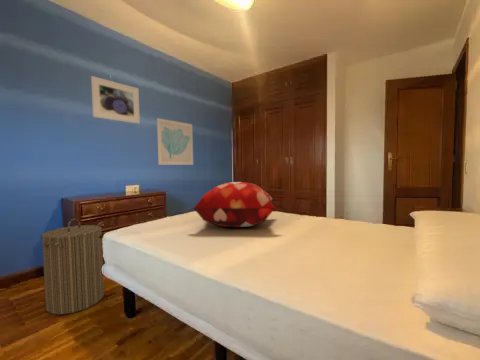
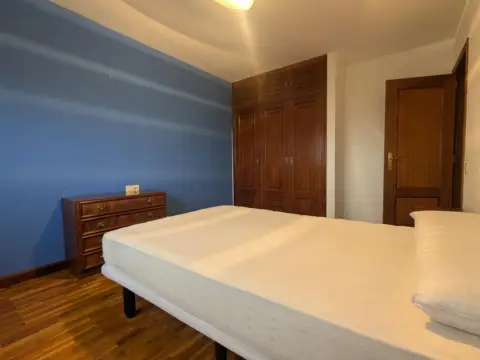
- laundry hamper (74, 260)
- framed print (117, 101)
- wall art (176, 143)
- decorative pillow (238, 203)
